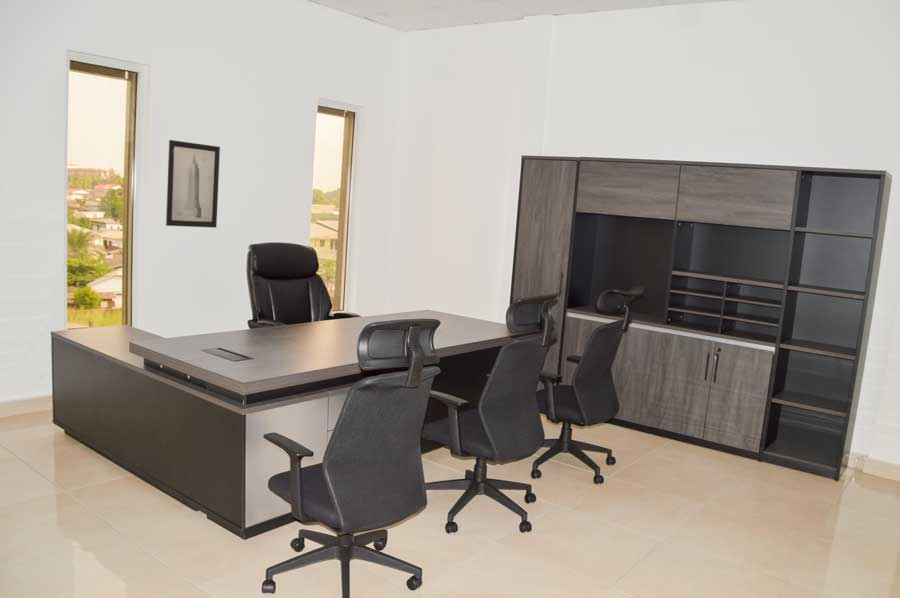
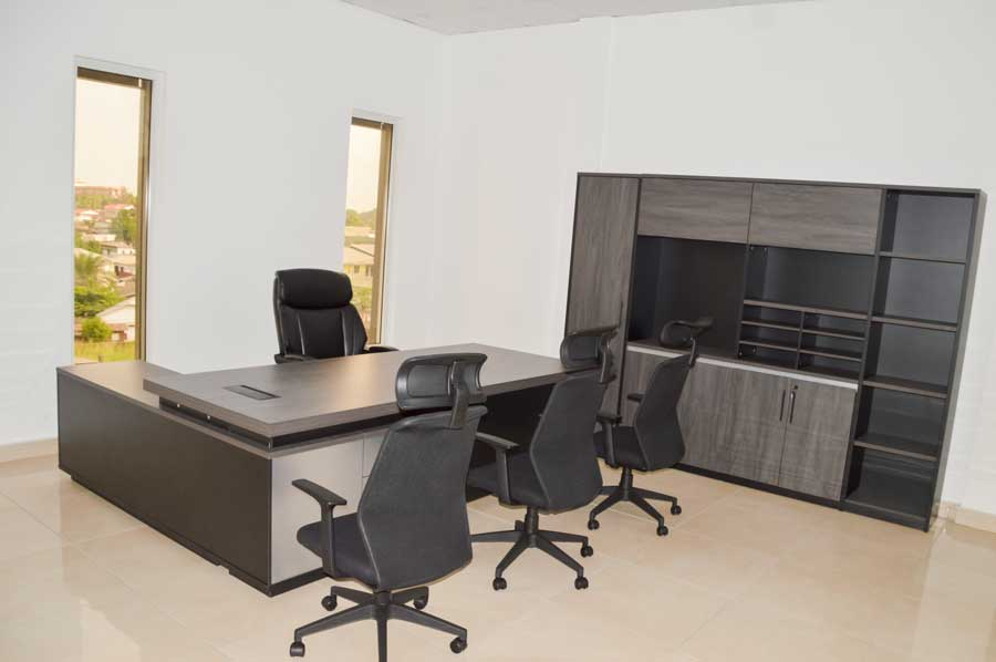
- wall art (193, 185)
